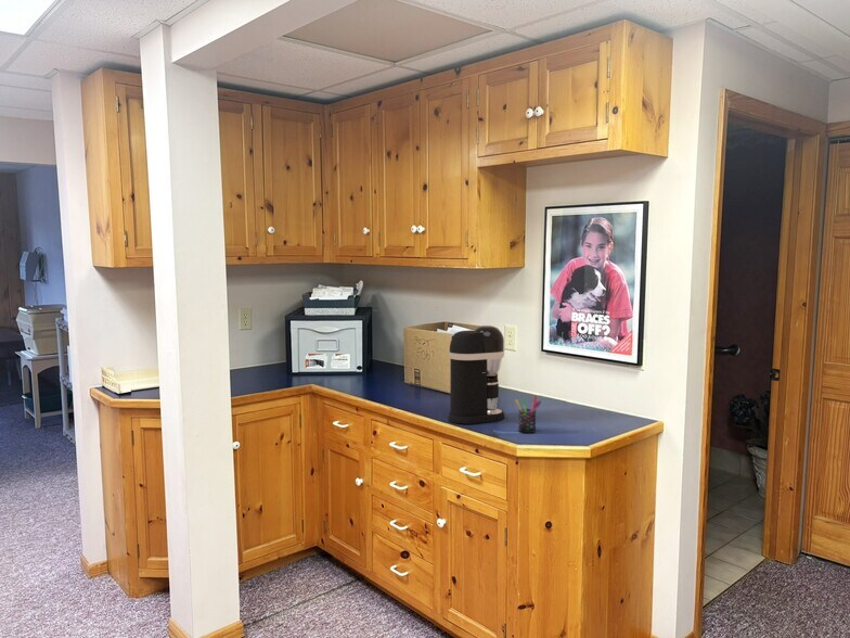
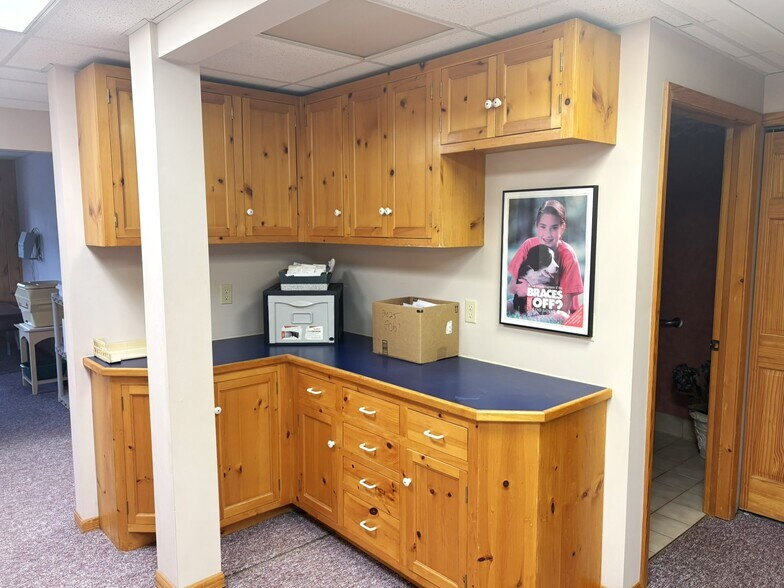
- coffee maker (476, 372)
- pen holder (527, 412)
